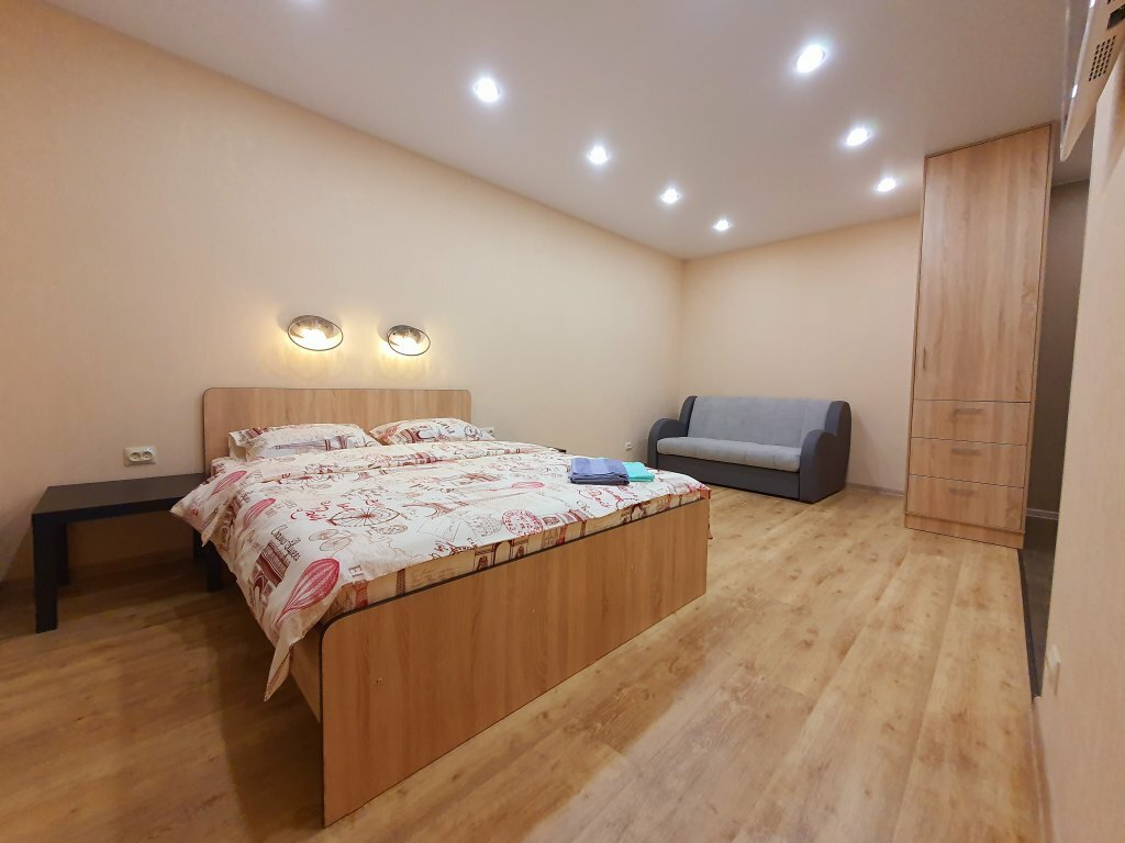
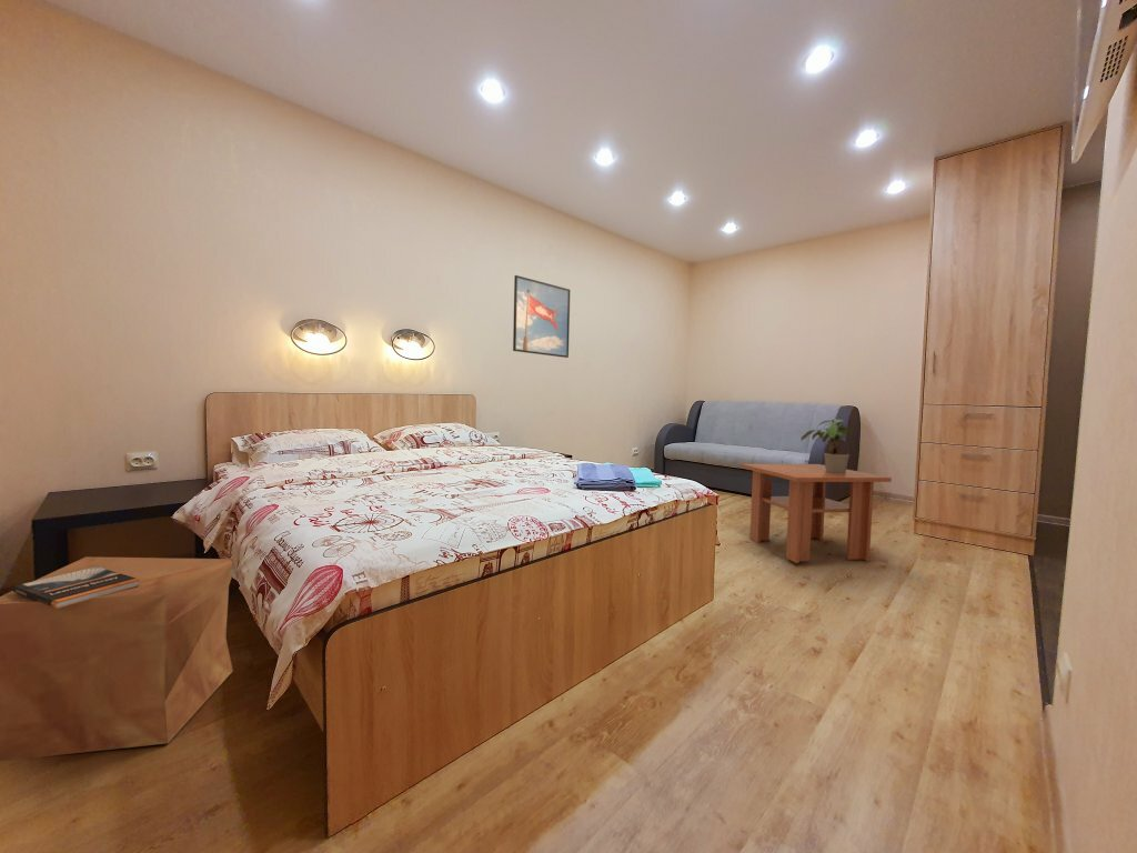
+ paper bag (125, 642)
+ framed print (543, 319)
+ book (78, 588)
+ potted plant (831, 444)
+ coffee table (807, 509)
